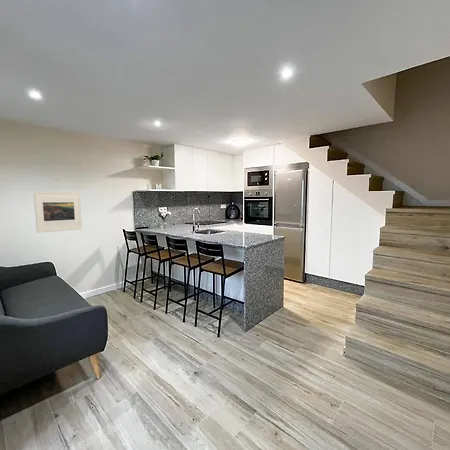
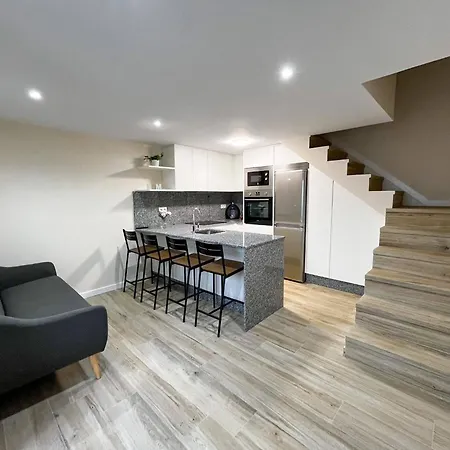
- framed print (59, 211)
